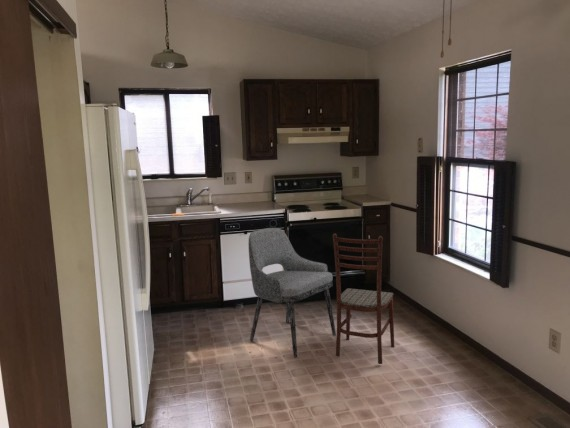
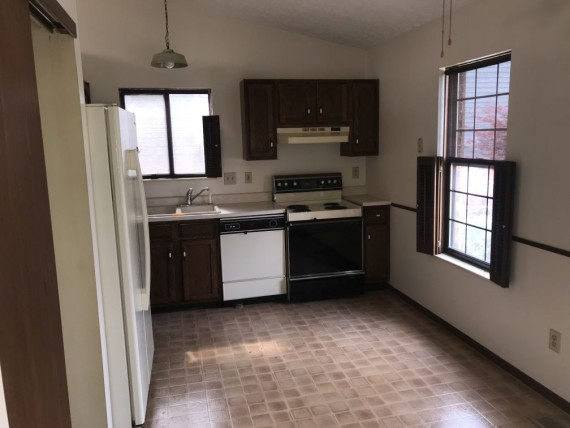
- dining chair (364, 292)
- dining chair (287, 285)
